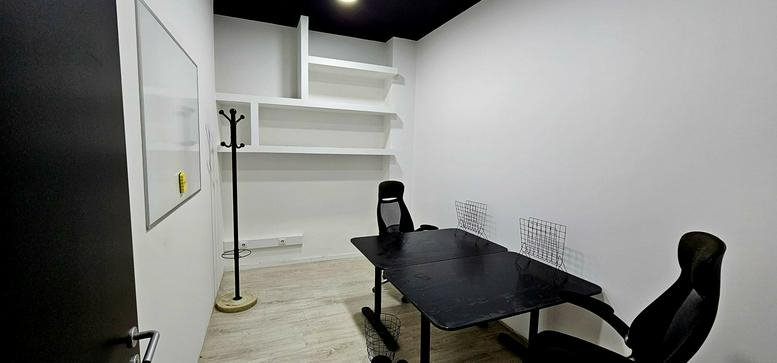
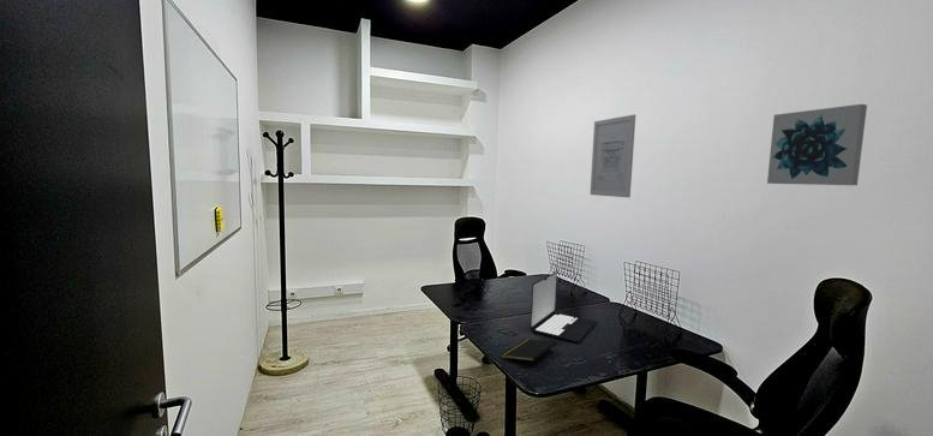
+ laptop (562, 313)
+ notepad (528, 348)
+ wall art (812, 147)
+ wall art (611, 157)
